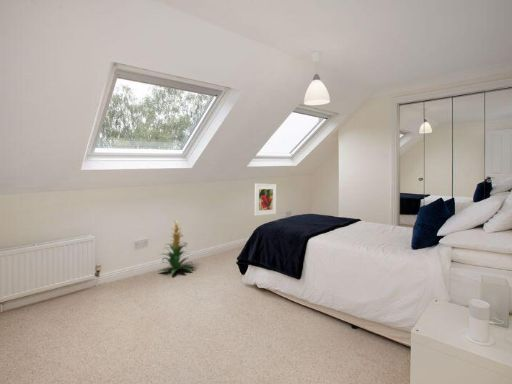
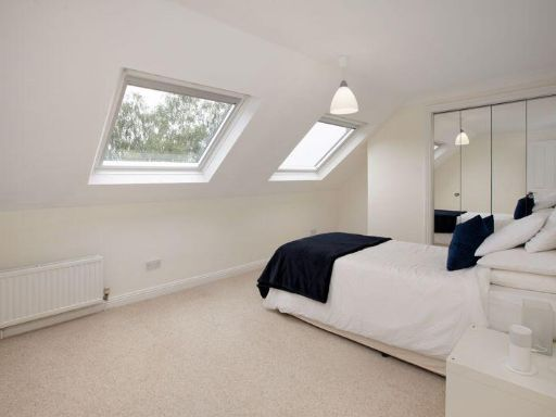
- indoor plant (176, 245)
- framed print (265, 199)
